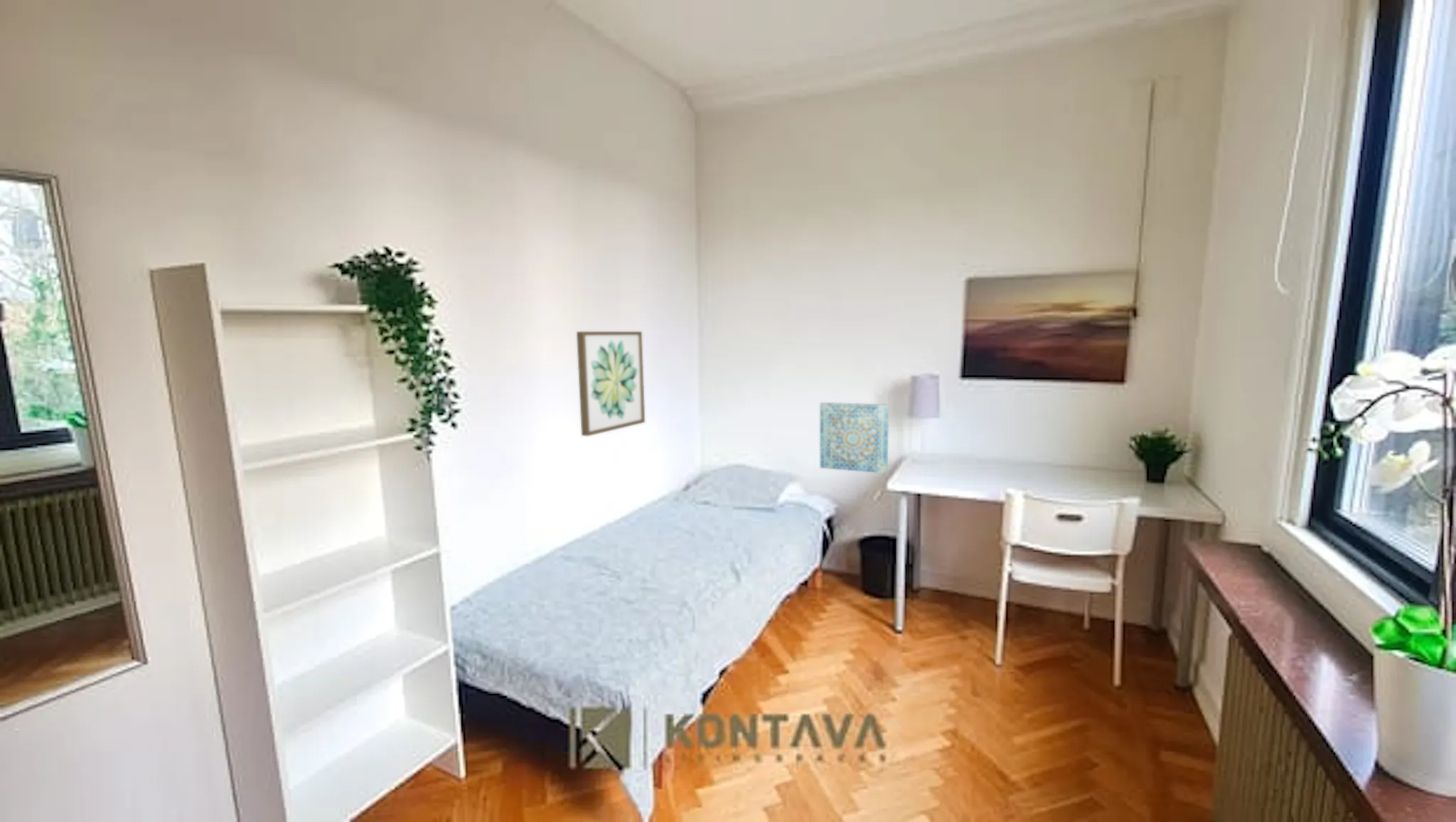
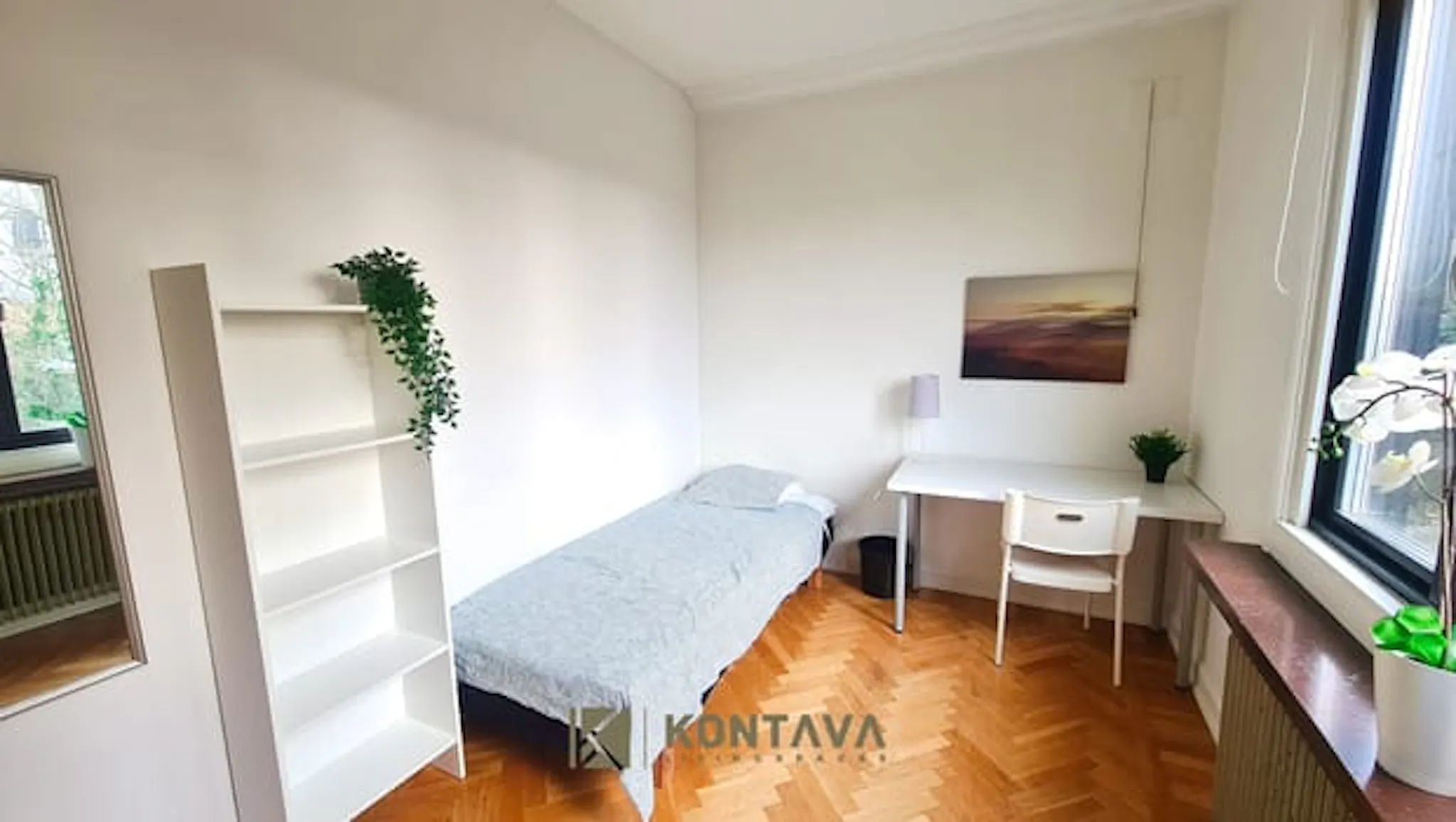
- wall art (853, 437)
- wall art (613, 380)
